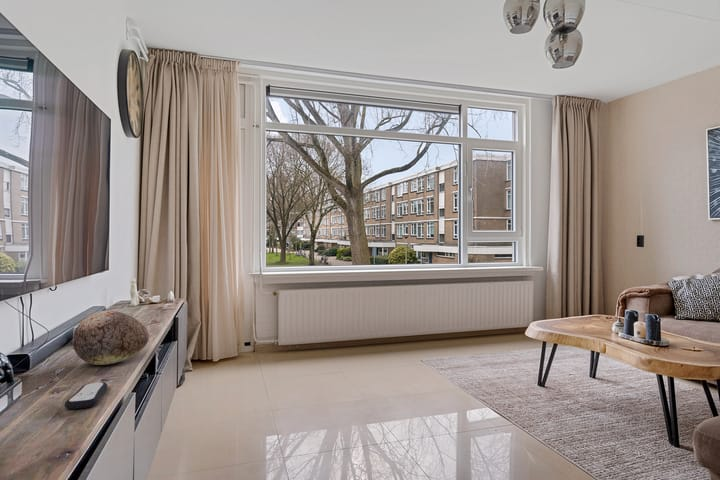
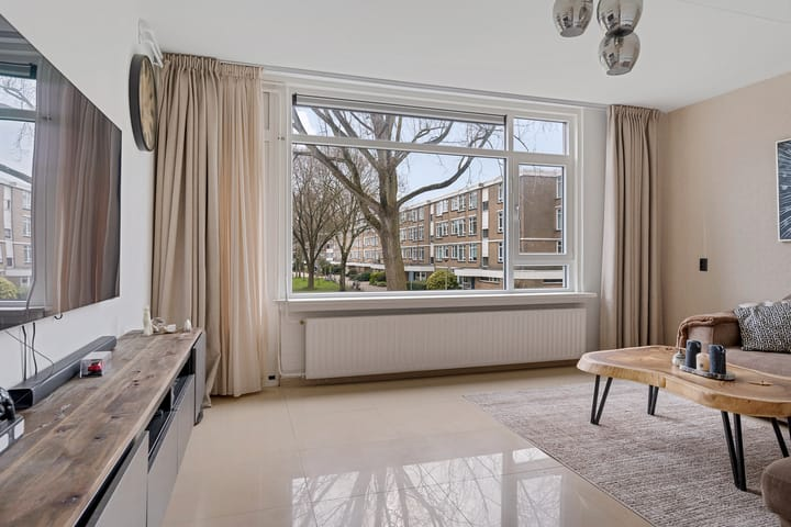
- decorative egg (112, 336)
- remote control (88, 394)
